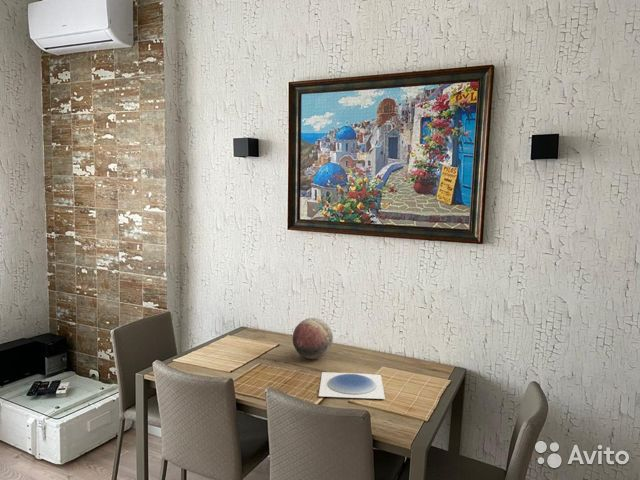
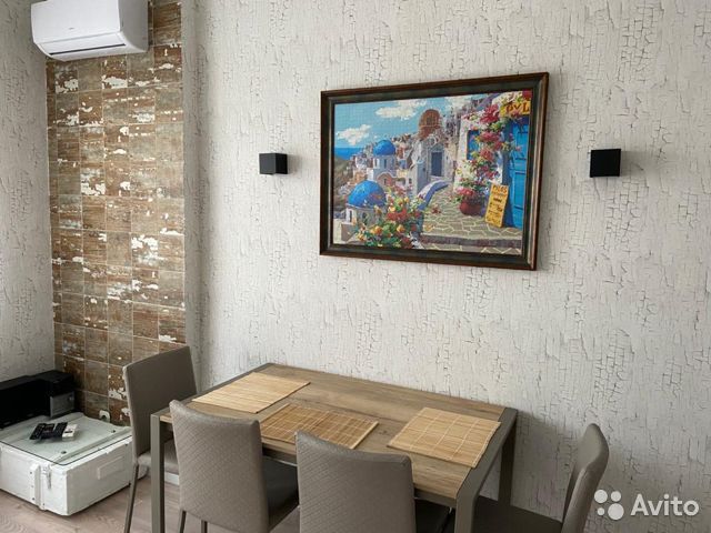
- decorative orb (312, 338)
- plate (351, 382)
